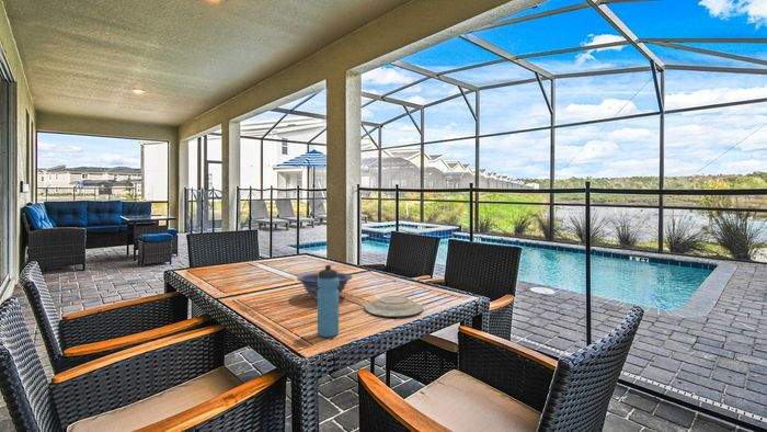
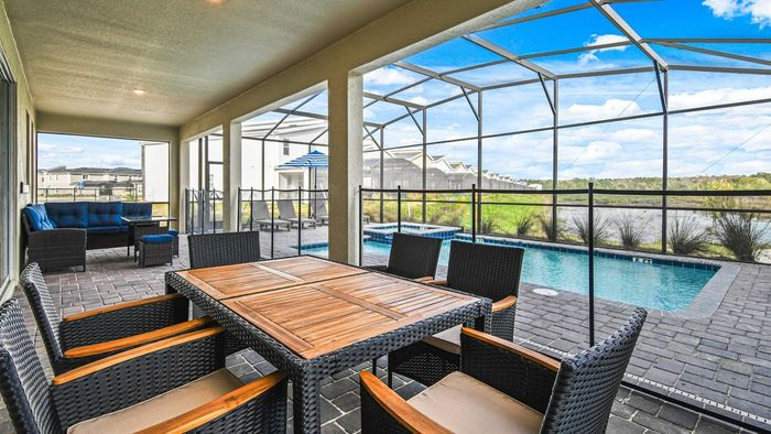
- plate (393, 303)
- water bottle (328, 299)
- decorative bowl (319, 288)
